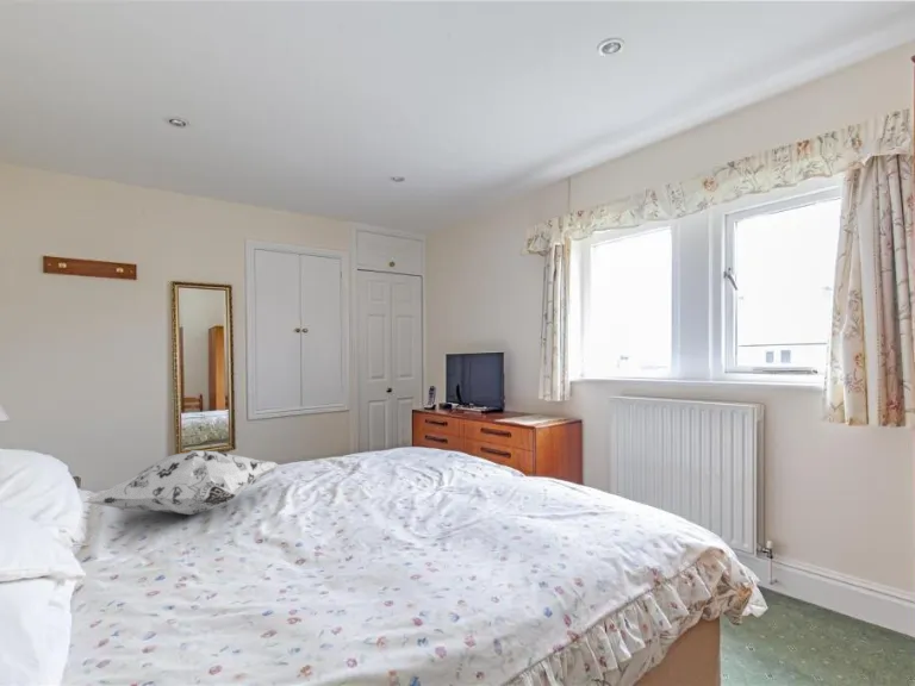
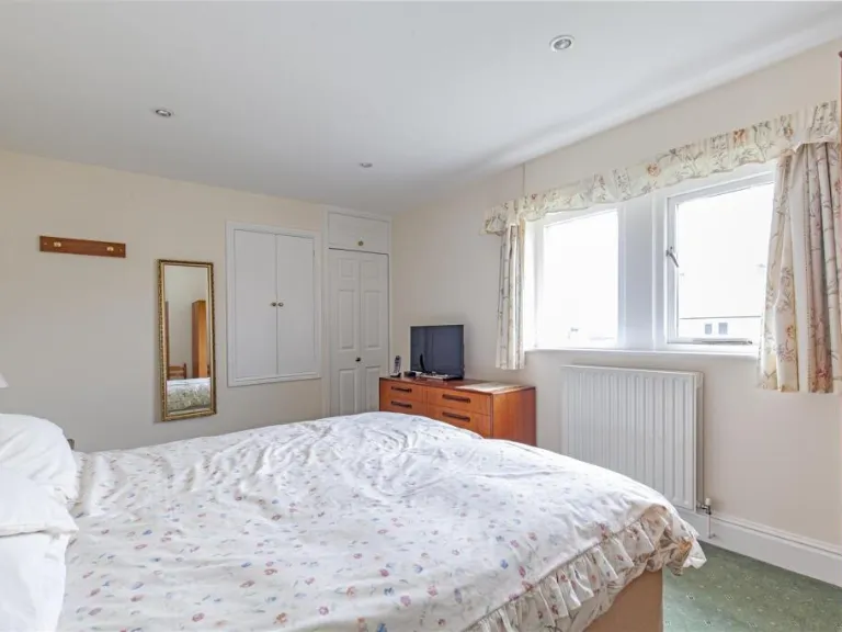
- decorative pillow (194, 481)
